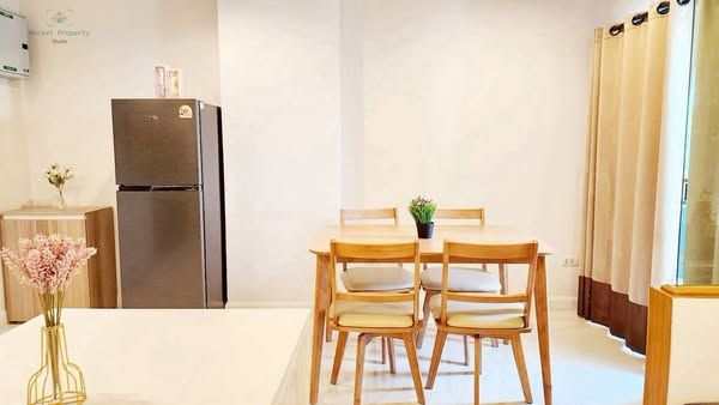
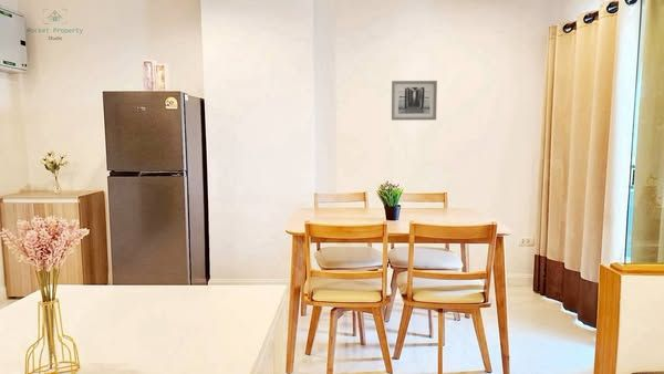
+ wall art (414, 100)
